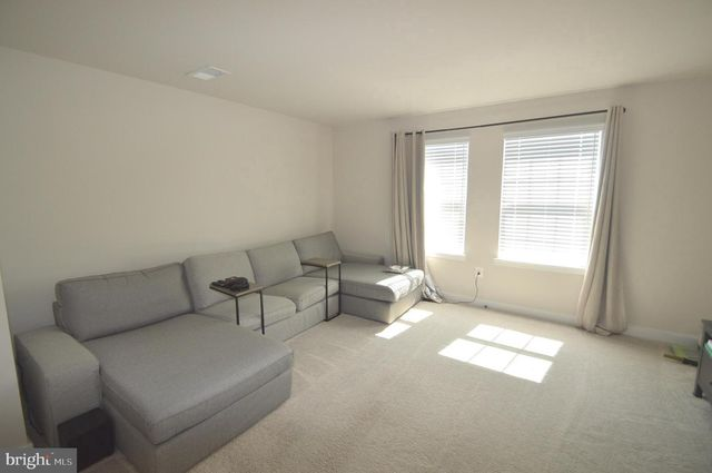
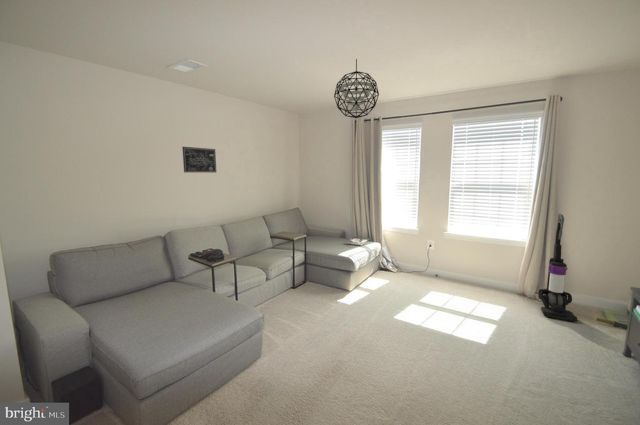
+ vacuum cleaner (559, 264)
+ wall art (200, 160)
+ pendant light (356, 89)
